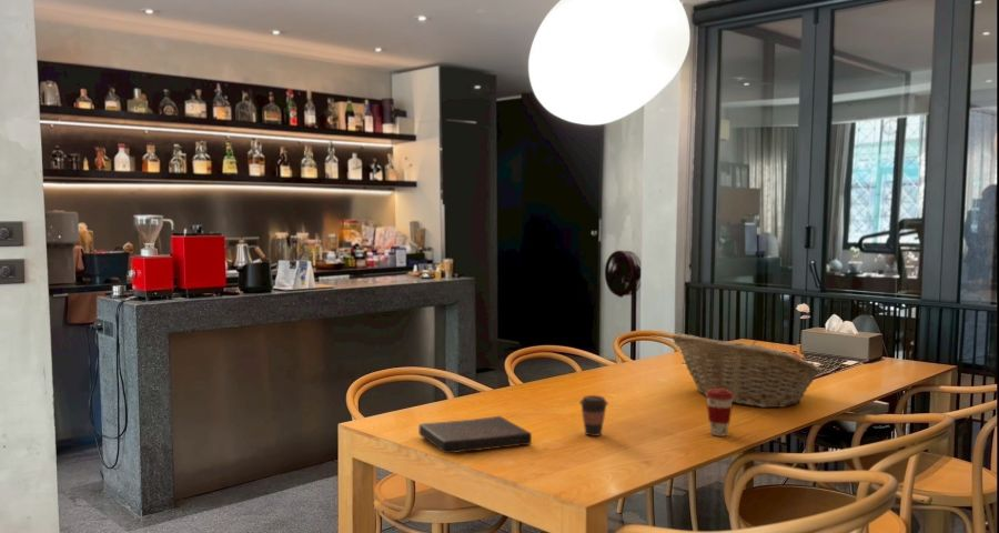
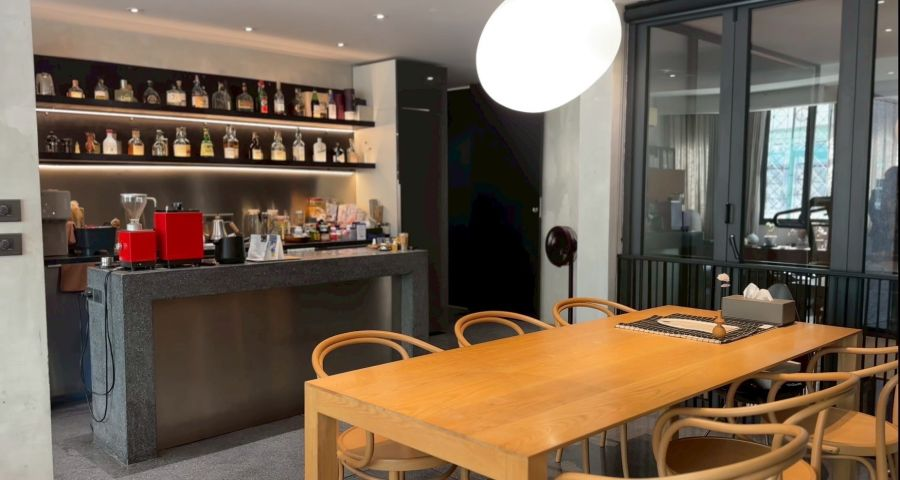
- fruit basket (744, 364)
- coffee cup (718, 412)
- book (474, 433)
- coffee cup (593, 415)
